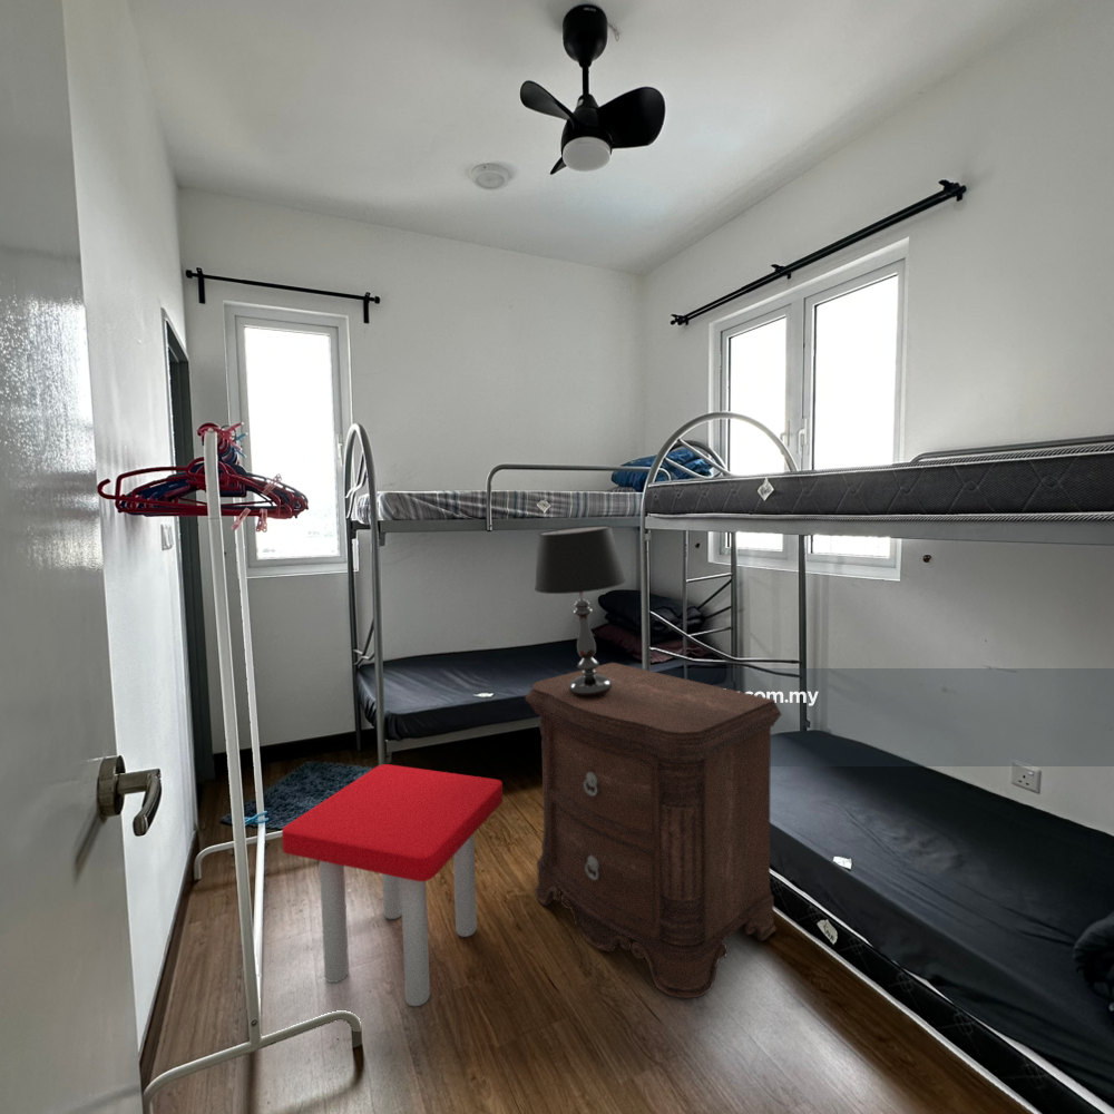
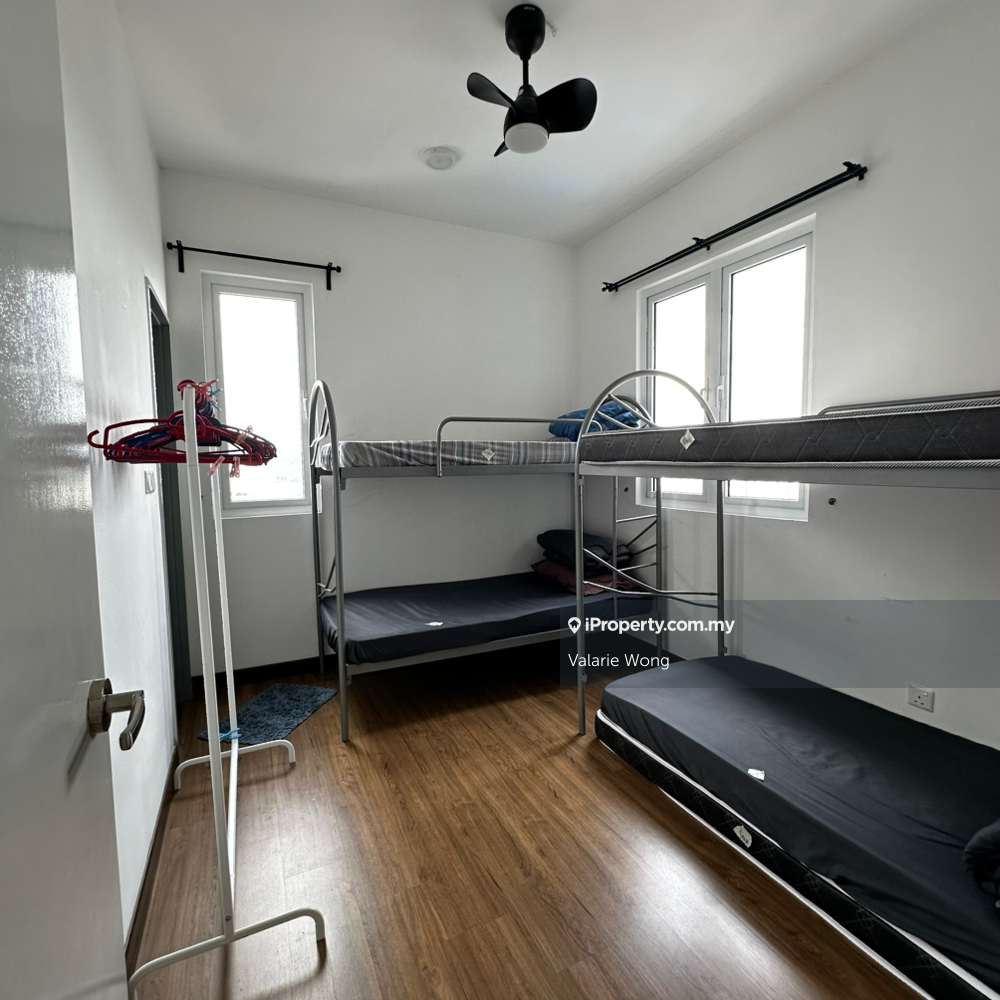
- stool (402, 878)
- table lamp (589, 612)
- nightstand (637, 805)
